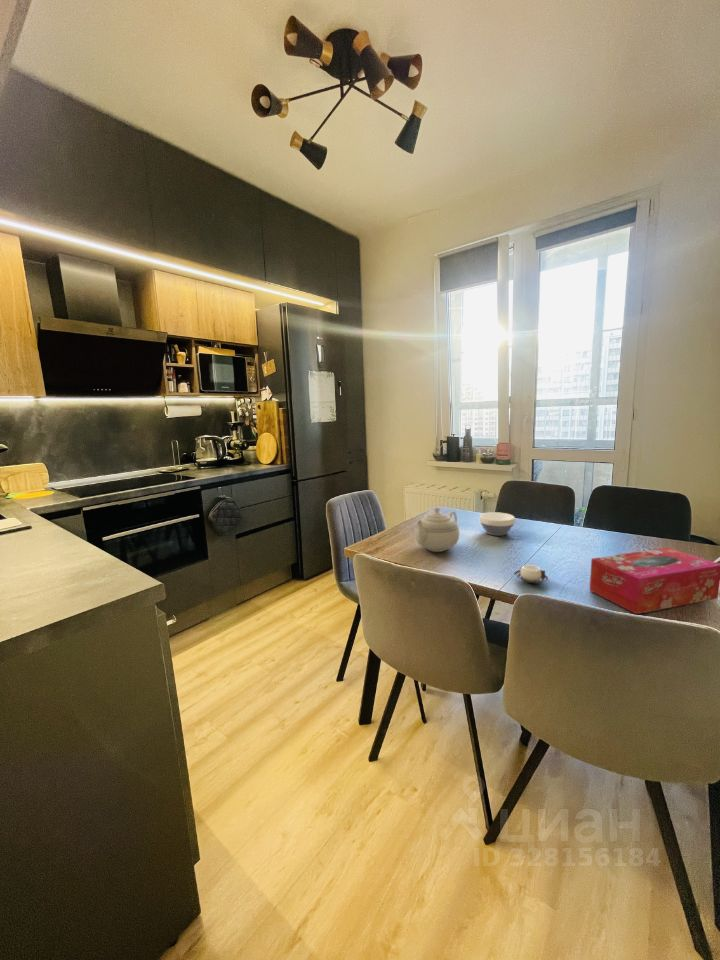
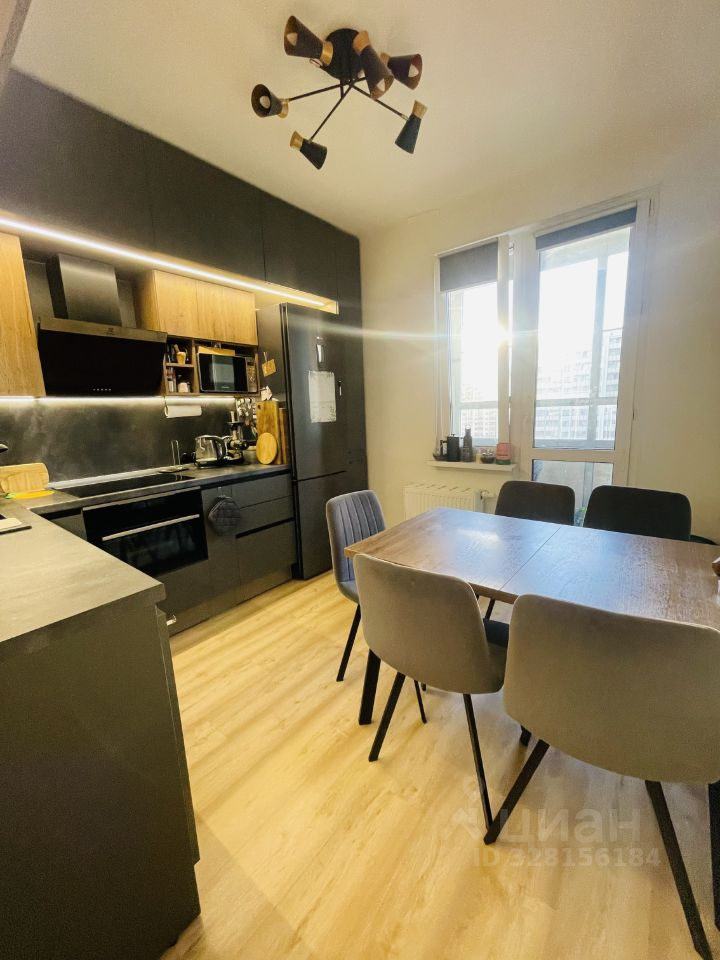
- tissue box (653, 577)
- cup (530, 574)
- teapot (437, 527)
- bowl (496, 524)
